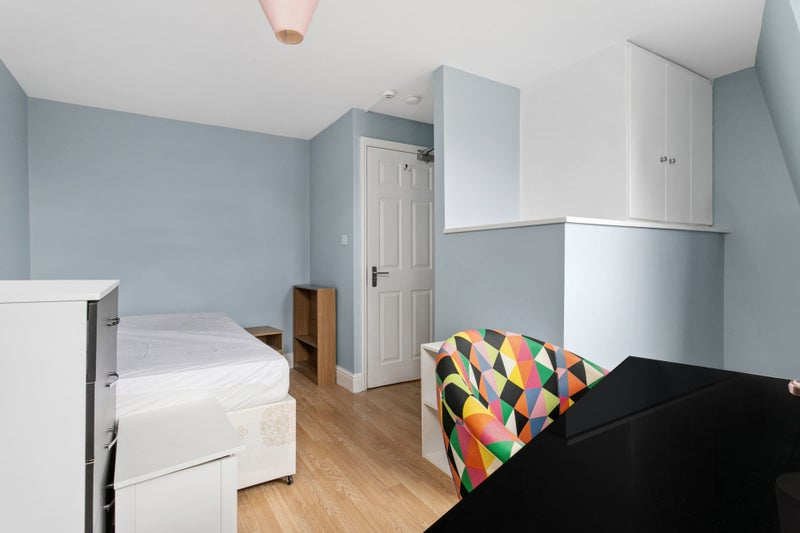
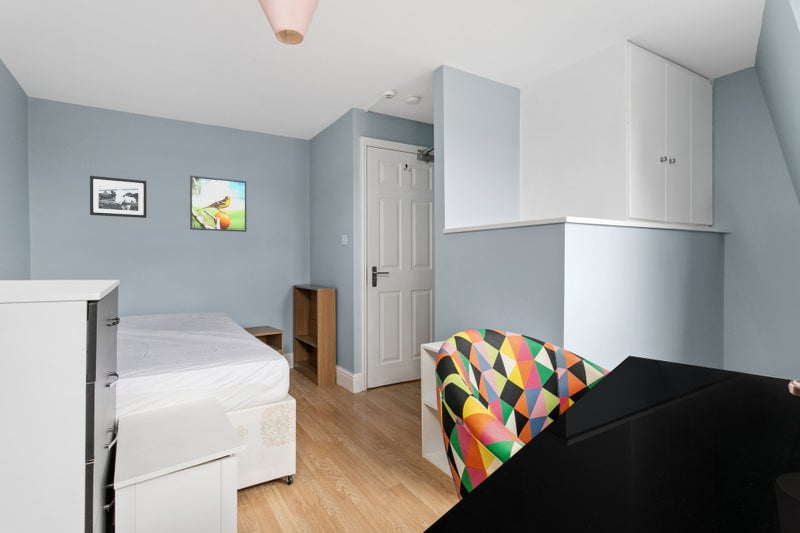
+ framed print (219, 204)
+ picture frame (119, 197)
